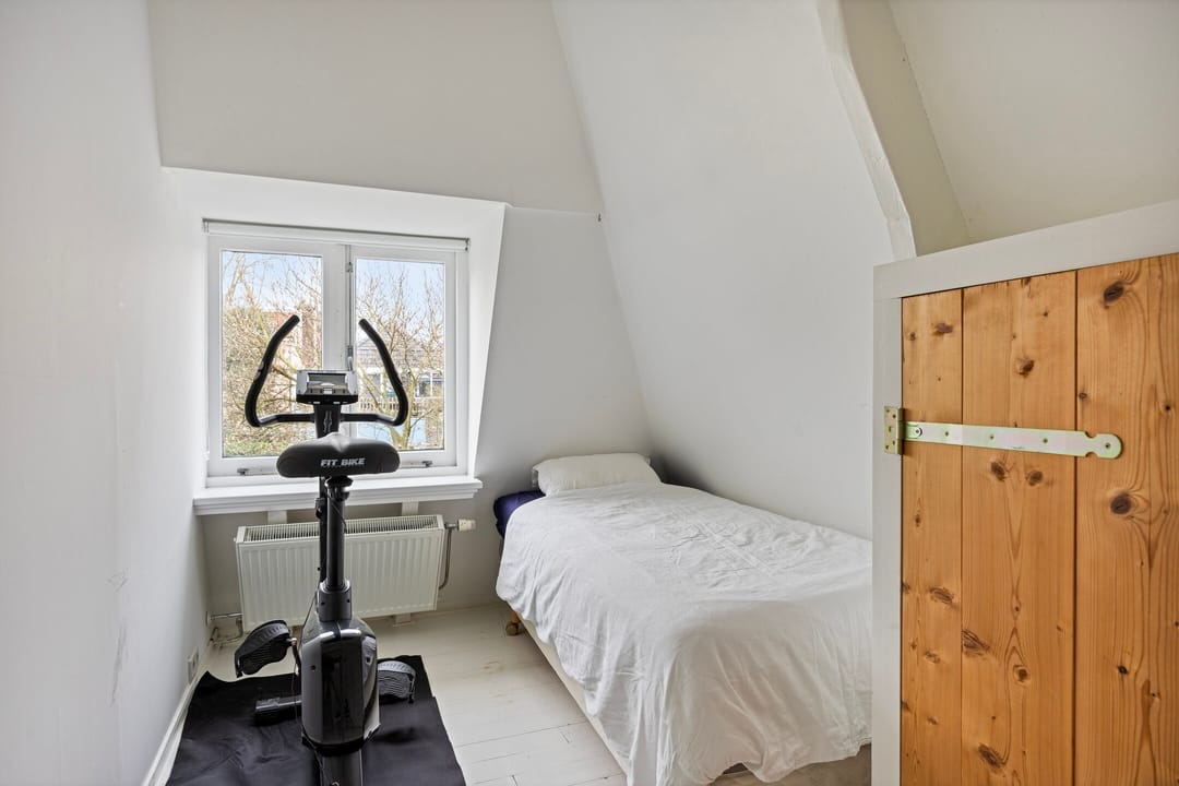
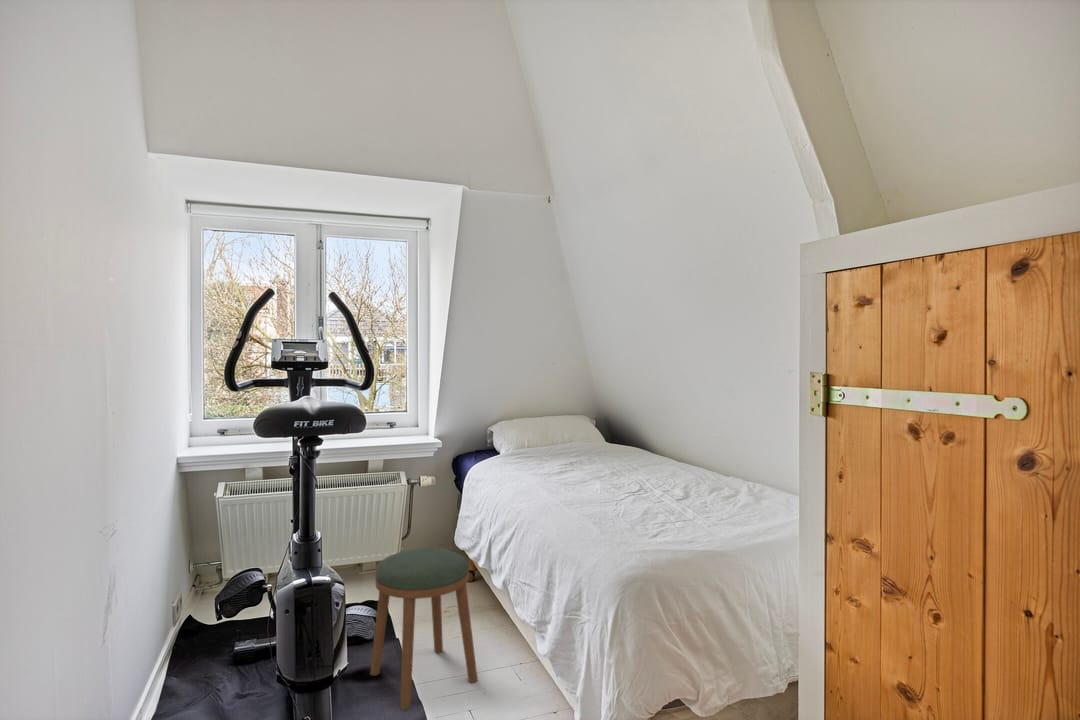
+ stool (414, 616)
